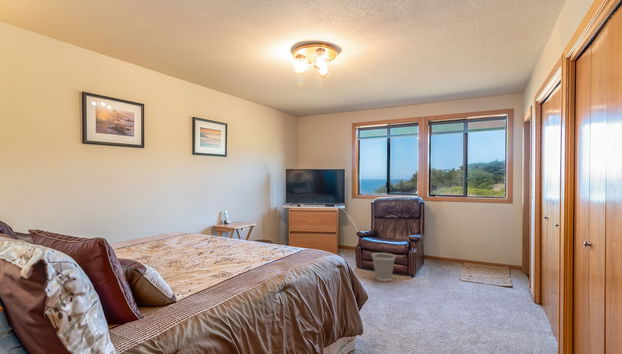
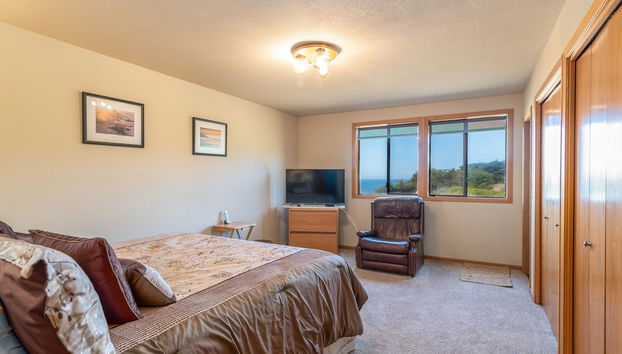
- wastebasket (383, 266)
